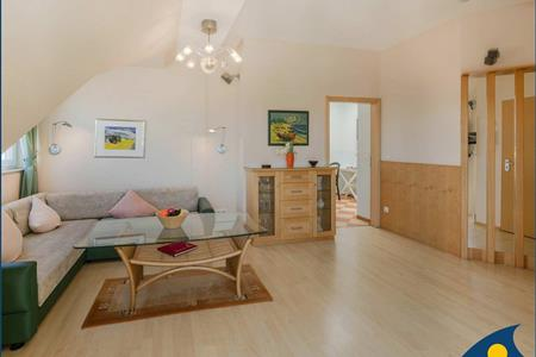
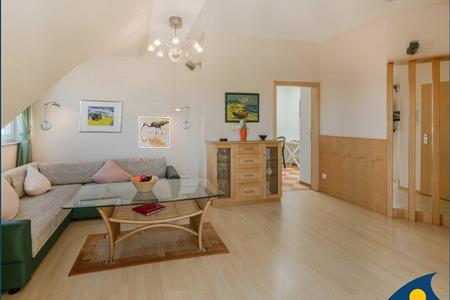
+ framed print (154, 132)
